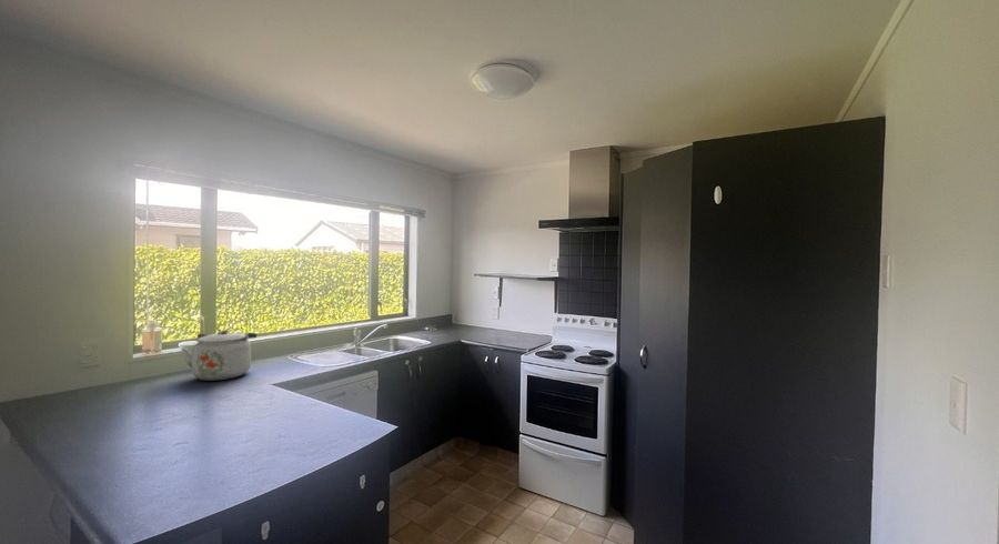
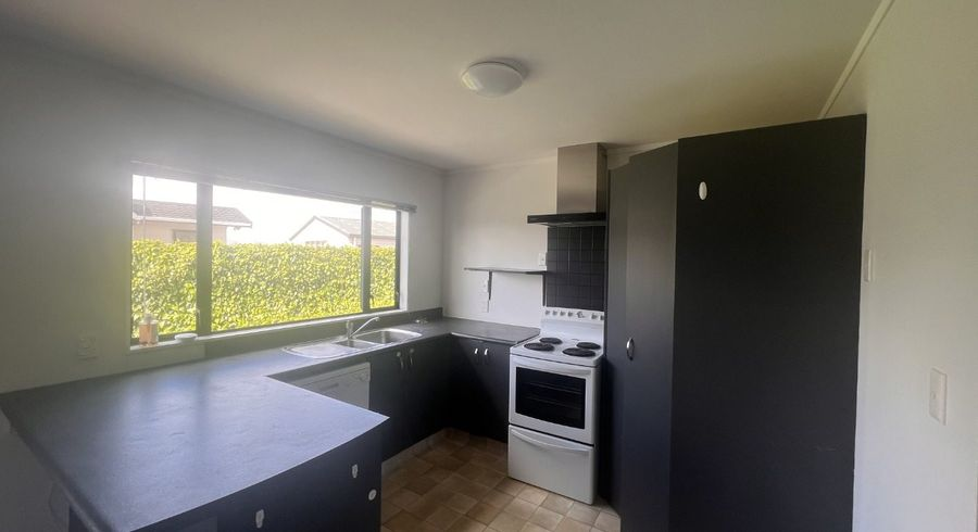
- kettle (216, 353)
